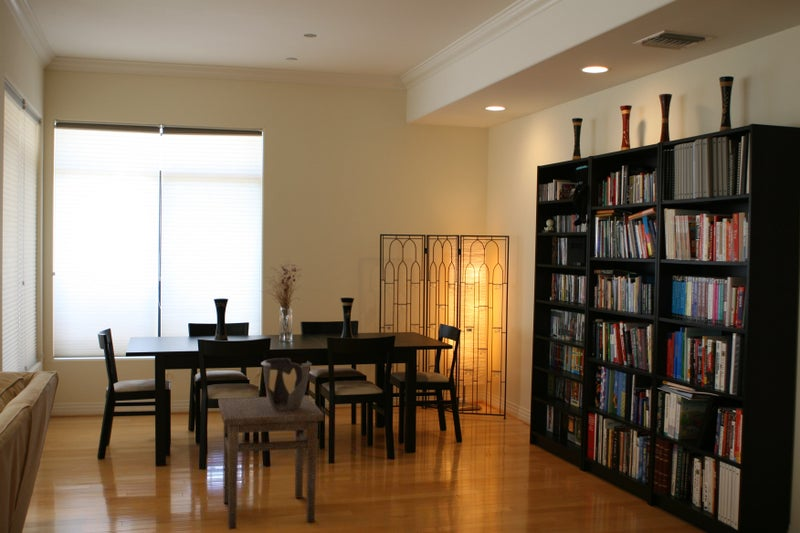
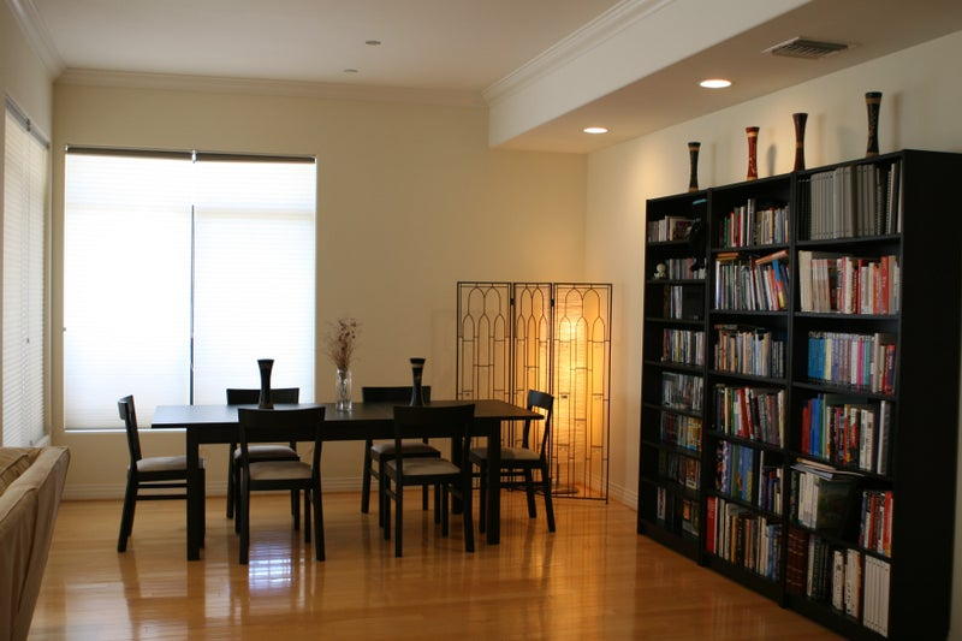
- side table (267, 450)
- decorative bowl (284, 383)
